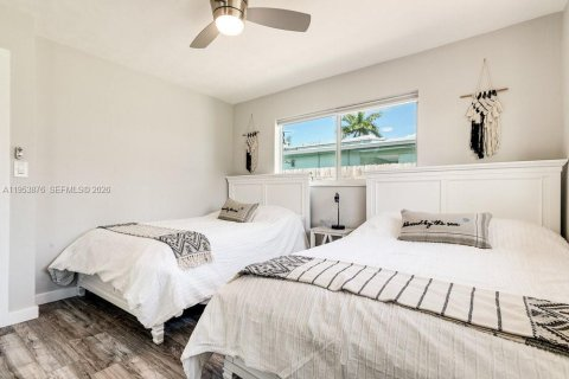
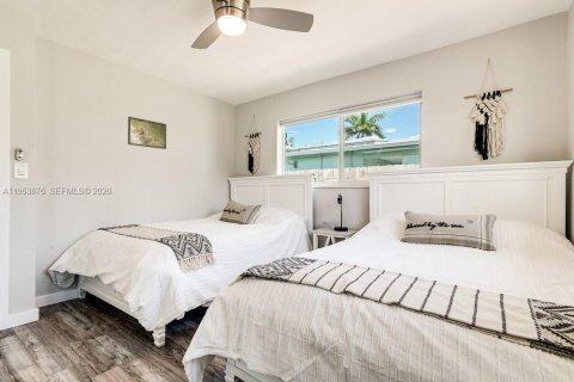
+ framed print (147, 134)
